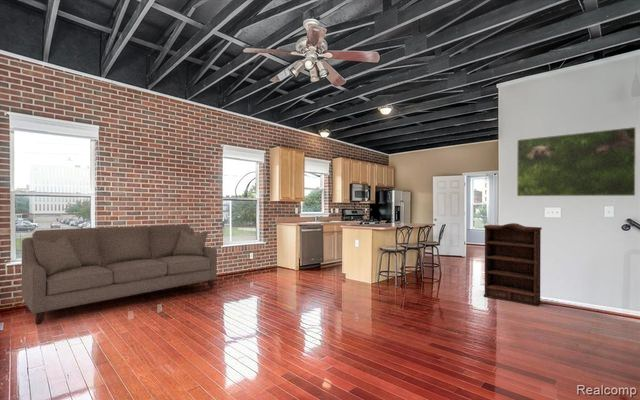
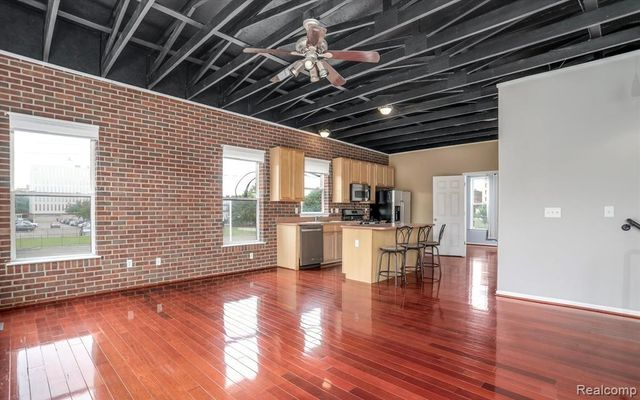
- bookshelf (511, 261)
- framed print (570, 165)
- sofa (130, 262)
